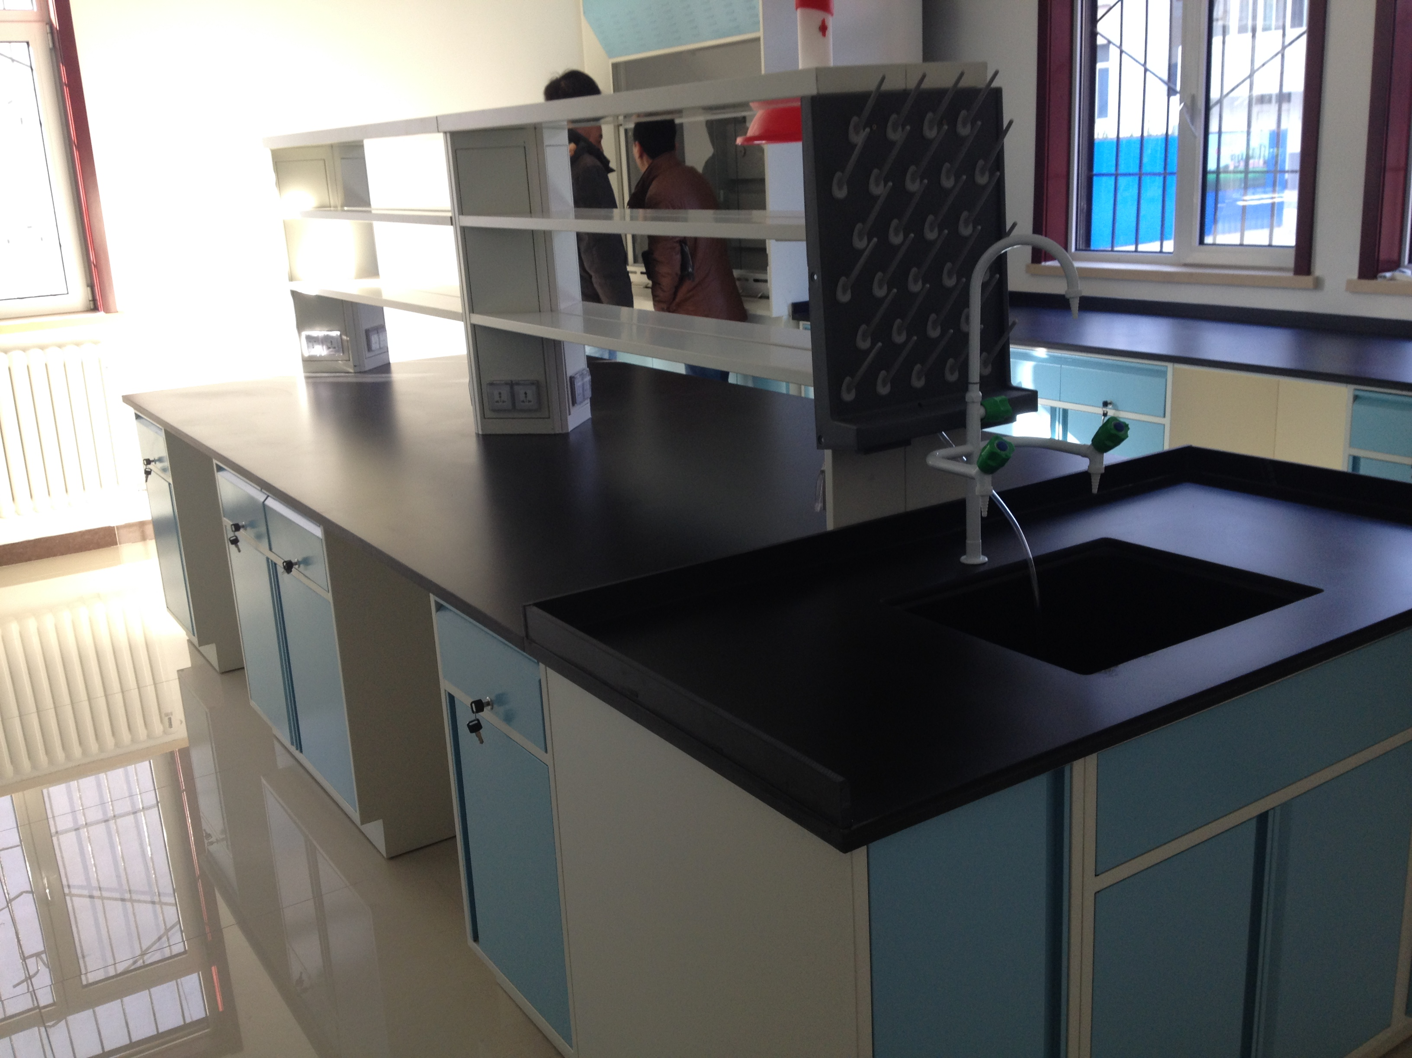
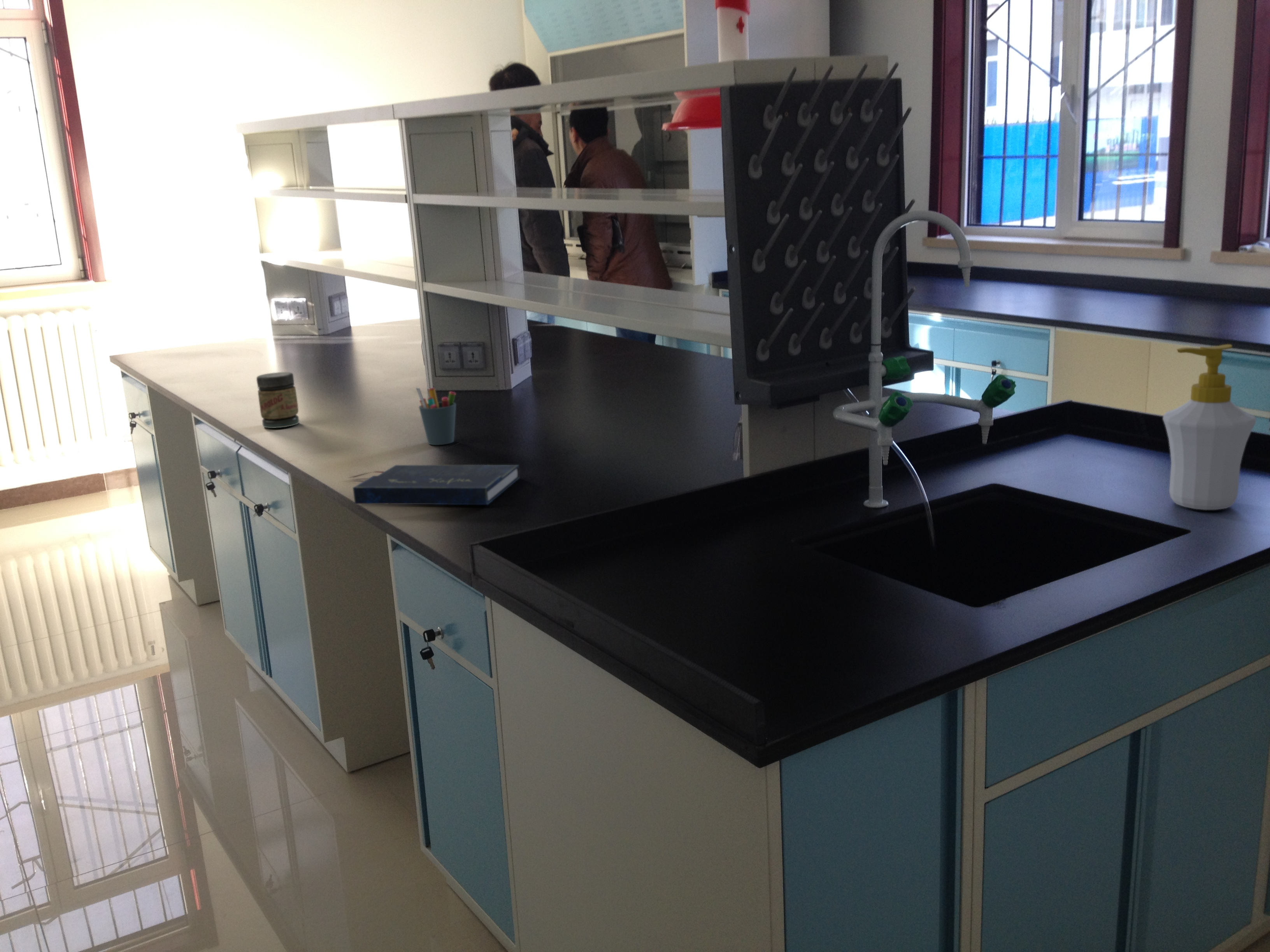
+ book (416, 482)
+ pen holder (438, 413)
+ jar (277, 400)
+ soap bottle (1208, 426)
